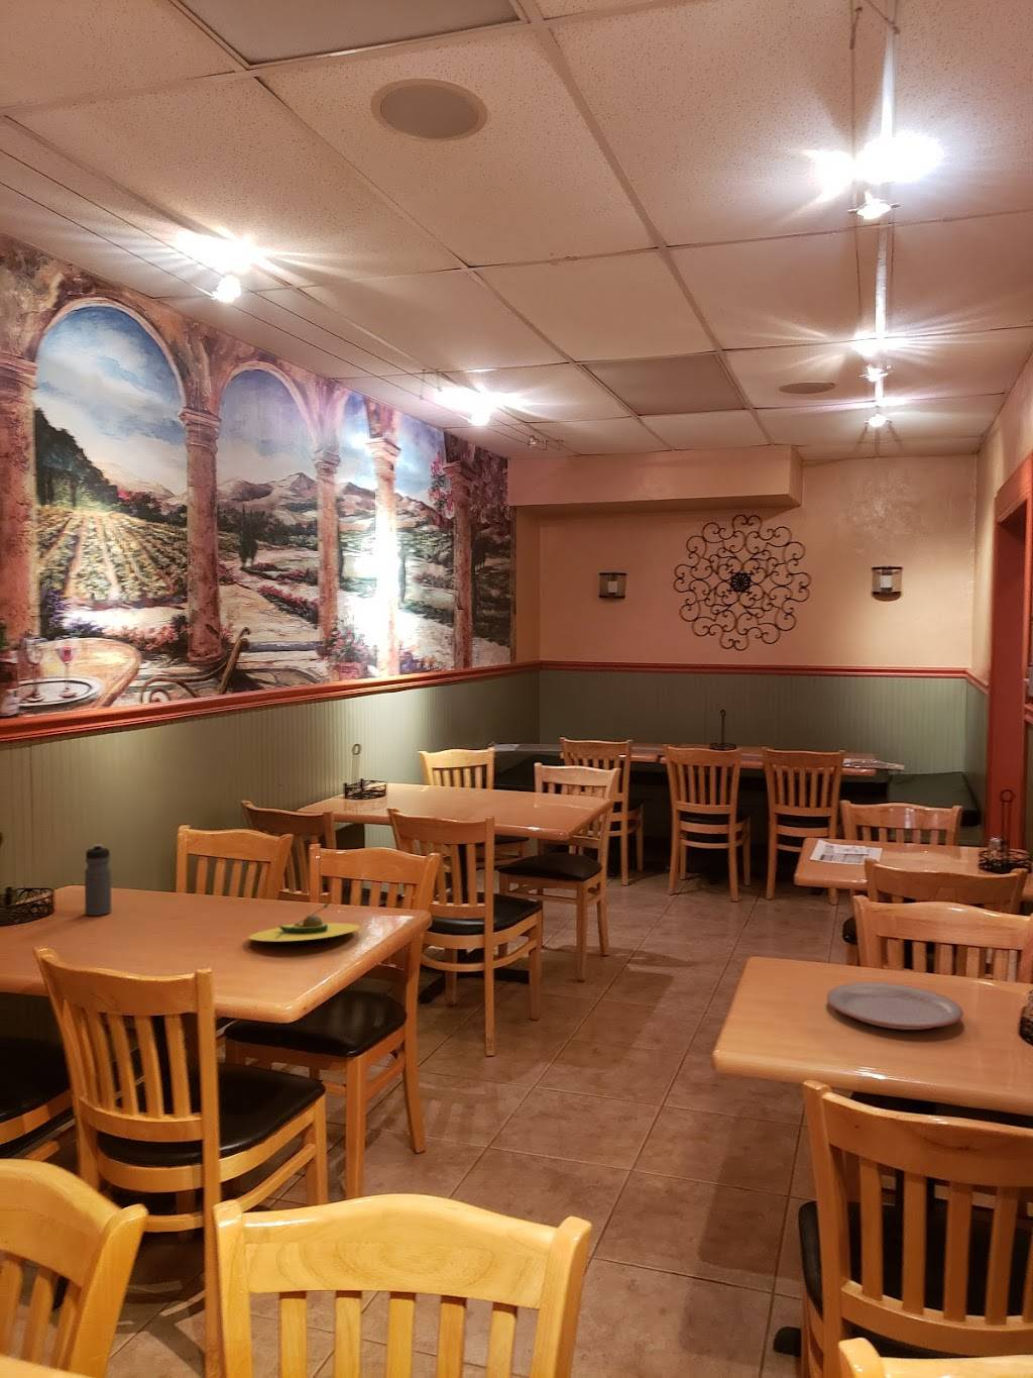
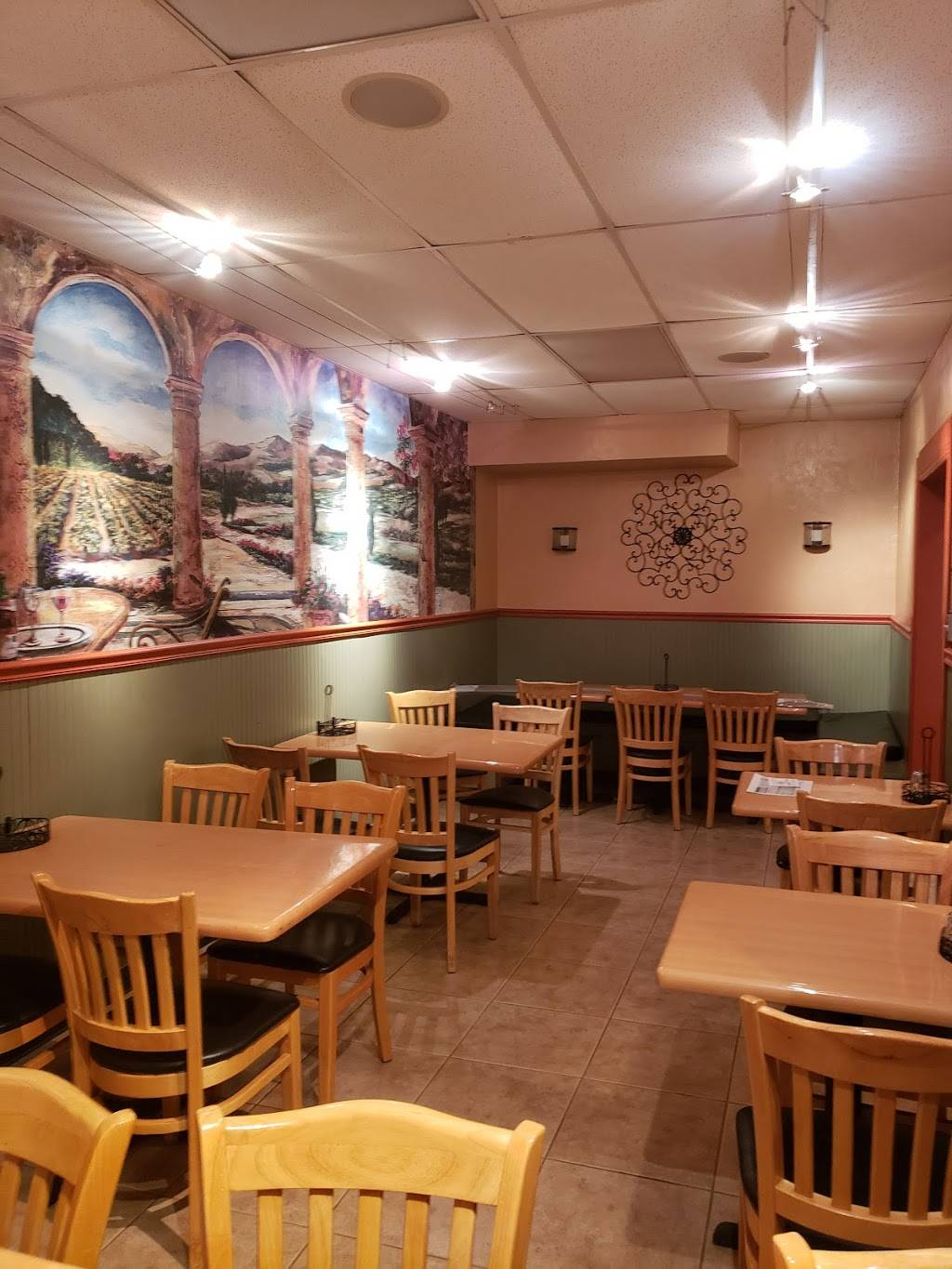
- avocado (305, 924)
- plate (893, 1008)
- water bottle (98, 878)
